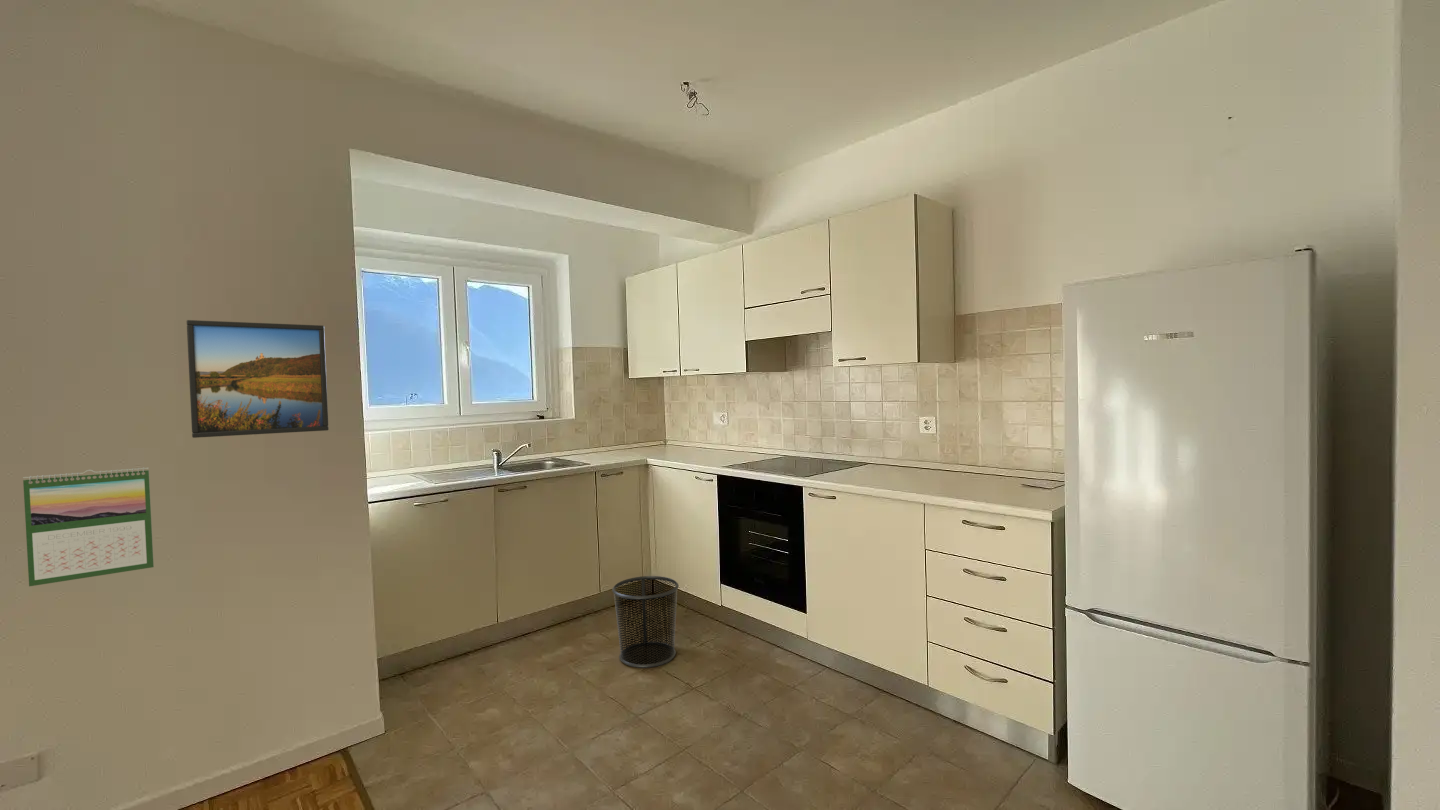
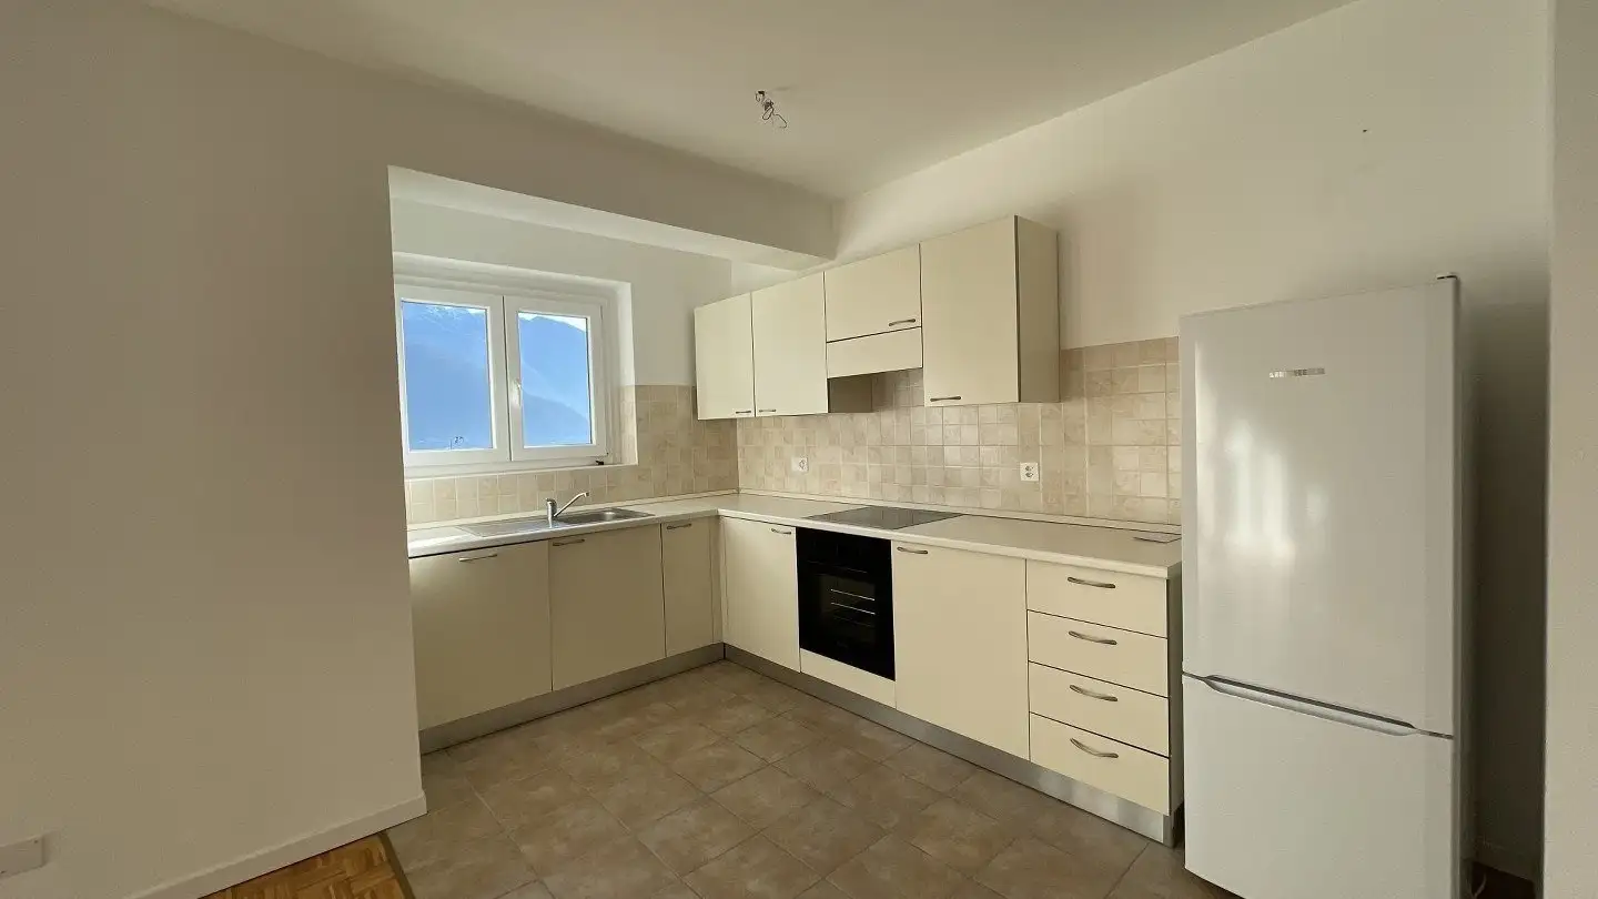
- calendar (91, 523)
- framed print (261, 378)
- waste bin (646, 621)
